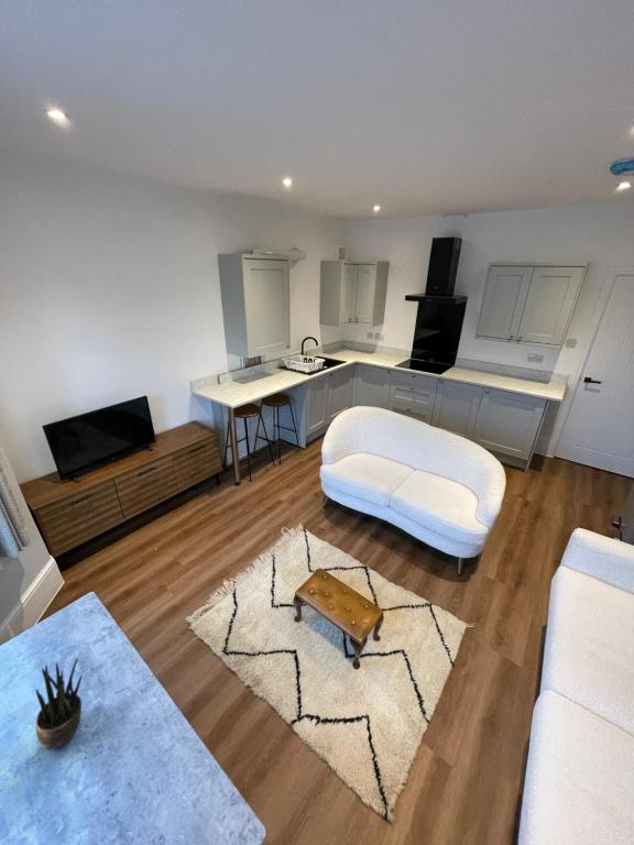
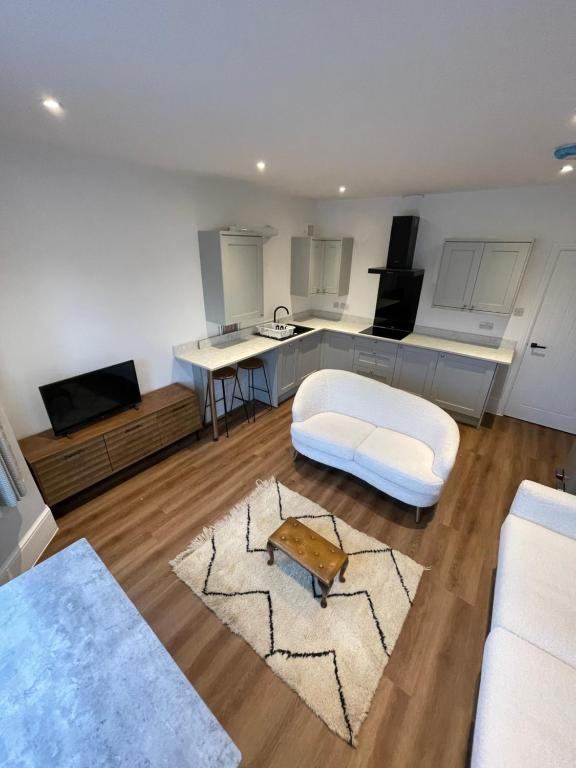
- potted plant (58, 699)
